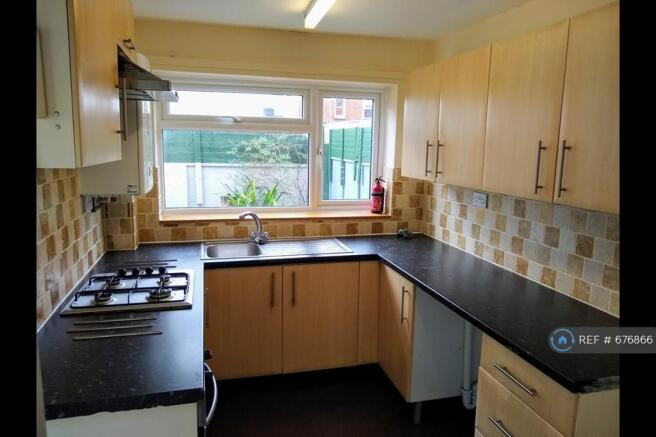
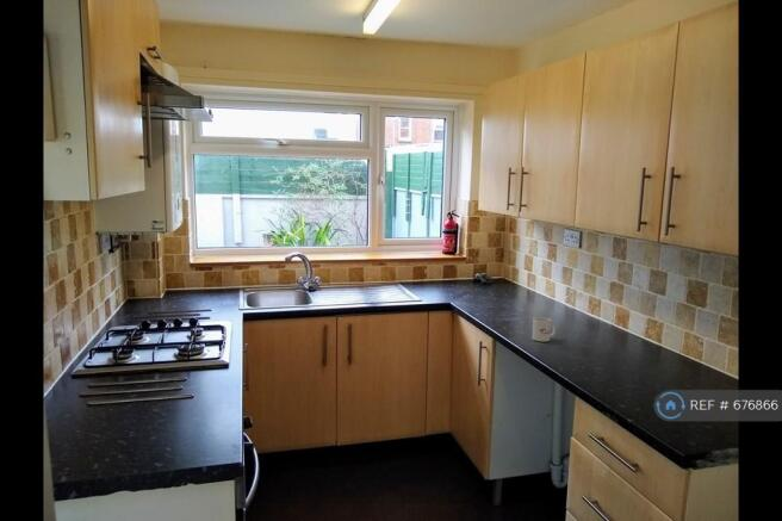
+ mug (544, 328)
